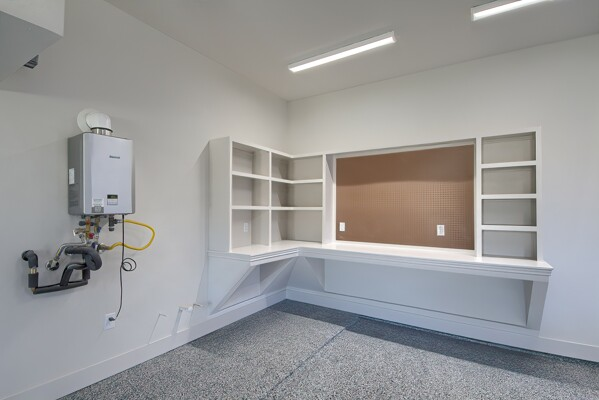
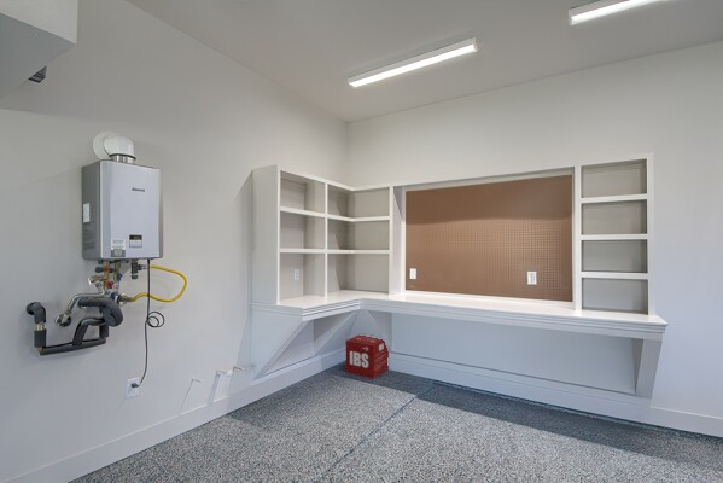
+ product box (367, 354)
